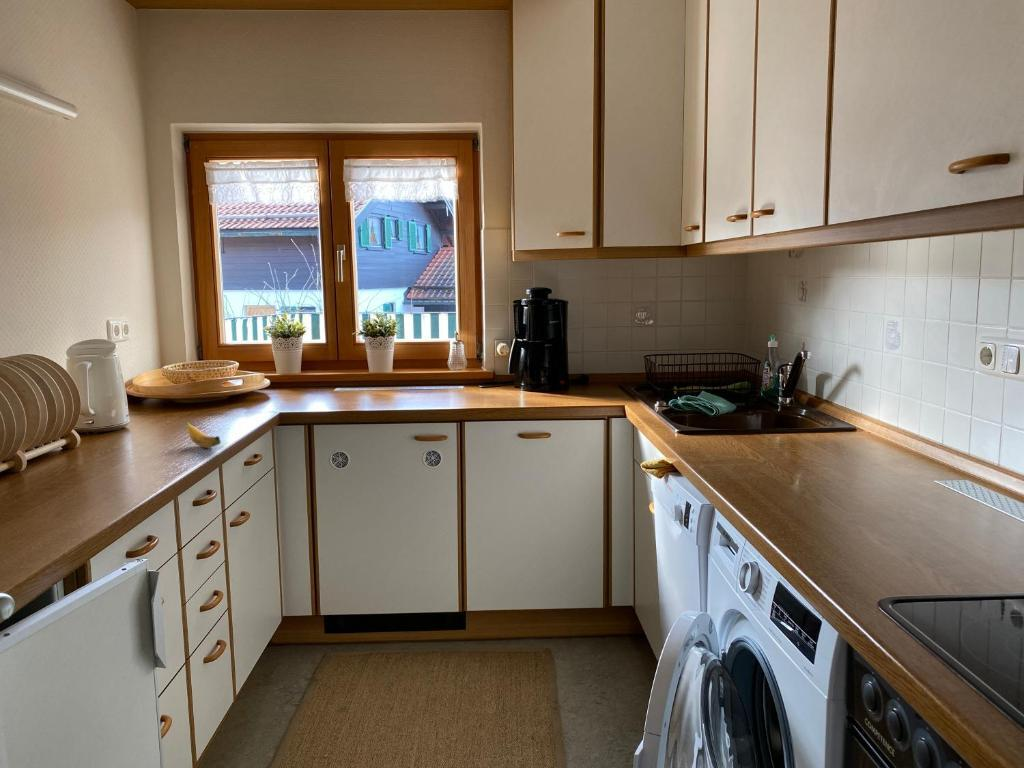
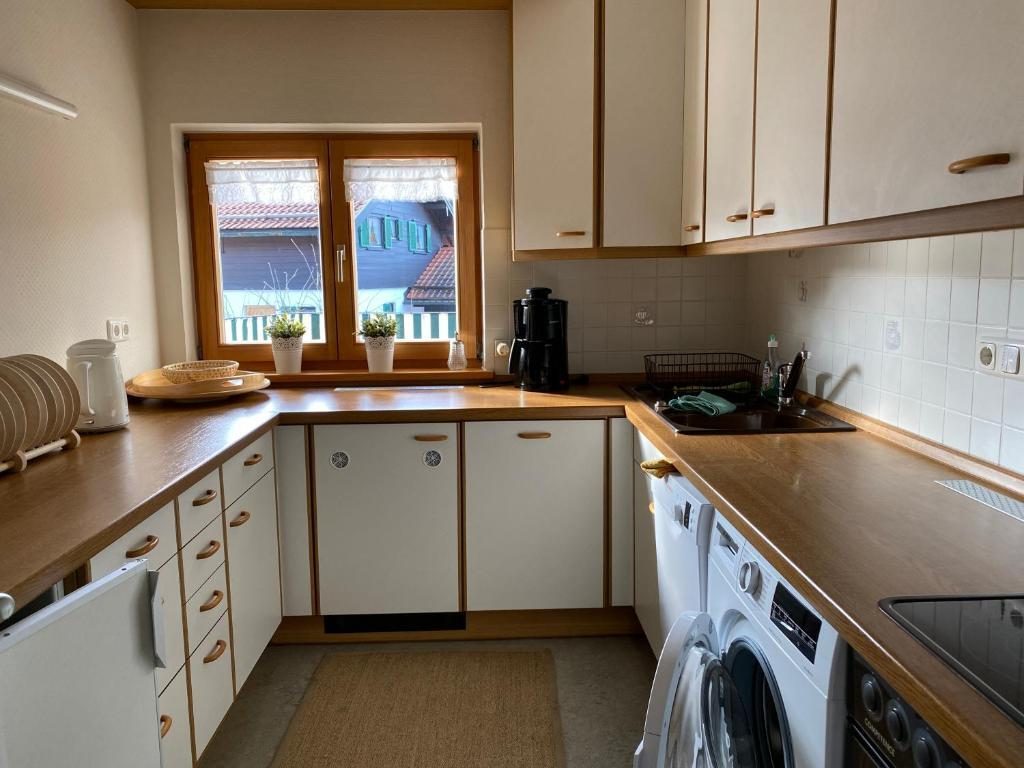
- banana (202, 434)
